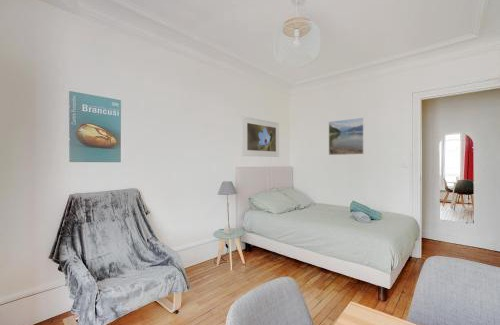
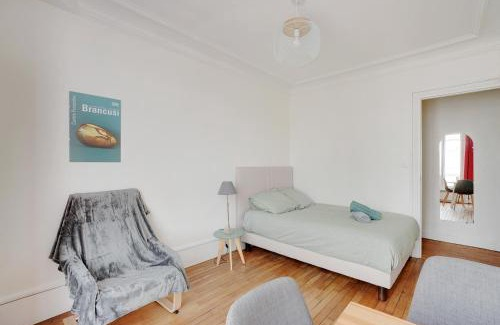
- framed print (345, 137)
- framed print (262, 138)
